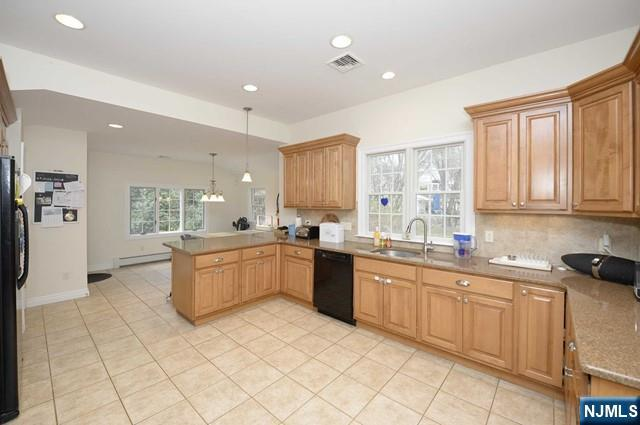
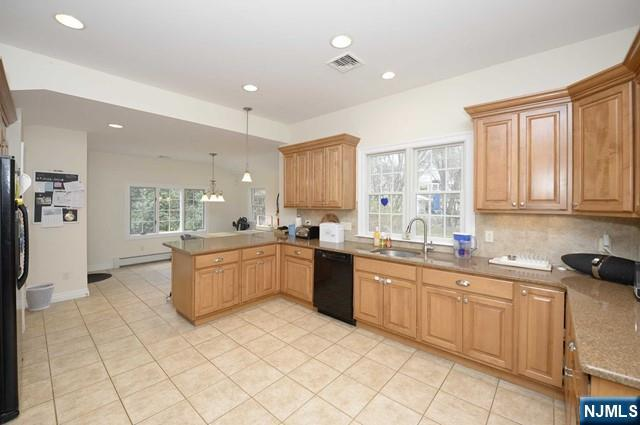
+ wastebasket (39, 297)
